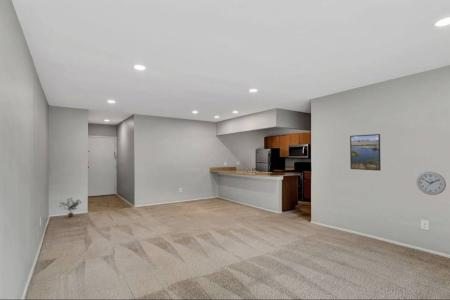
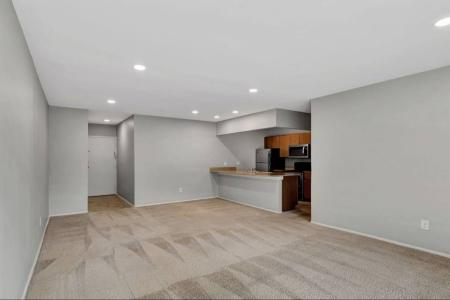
- potted plant (70, 207)
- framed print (364, 152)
- wall clock (430, 183)
